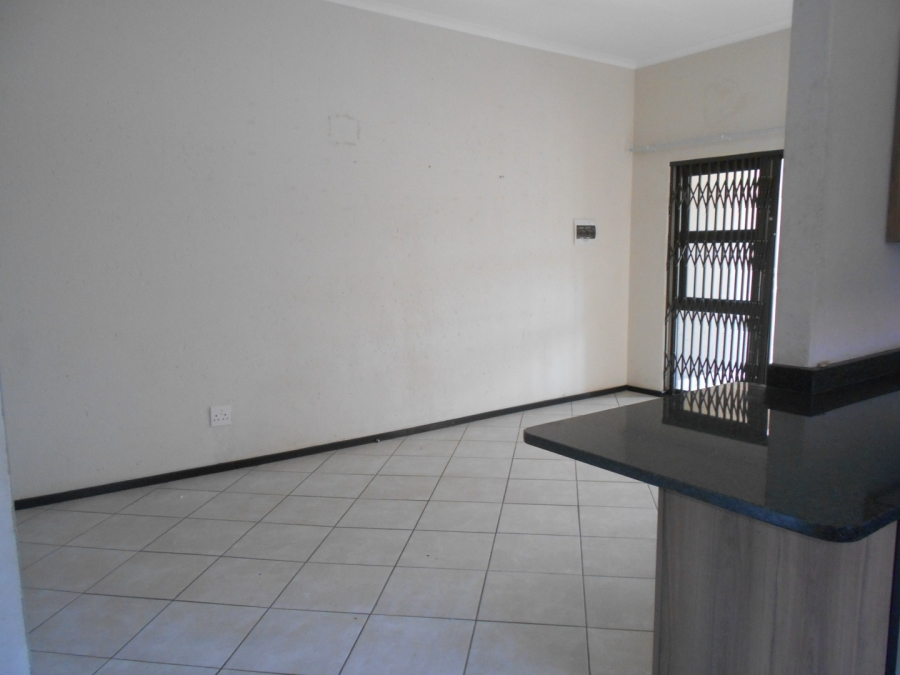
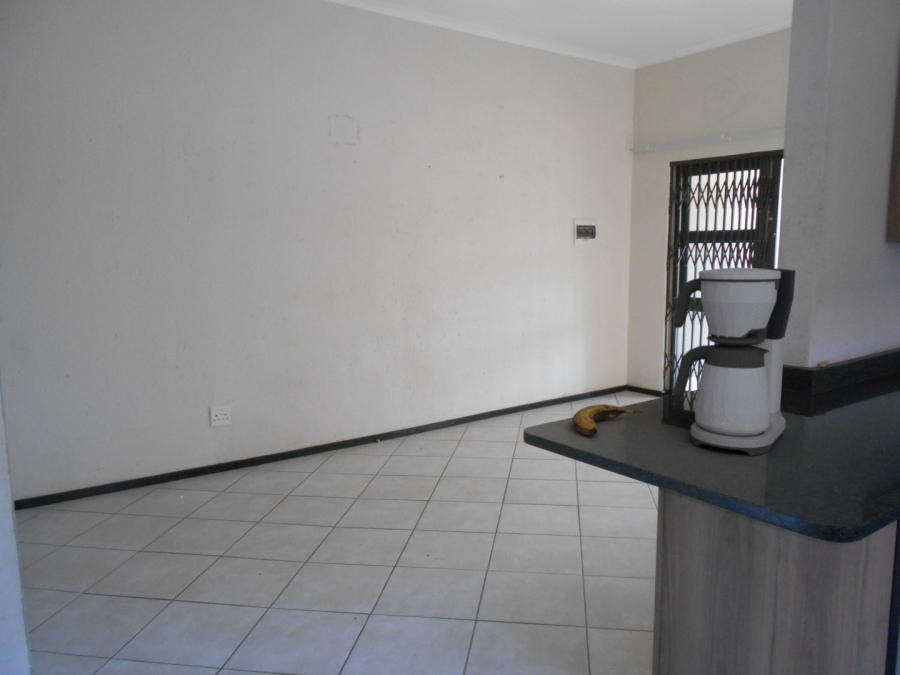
+ banana (601, 418)
+ coffee maker (731, 352)
